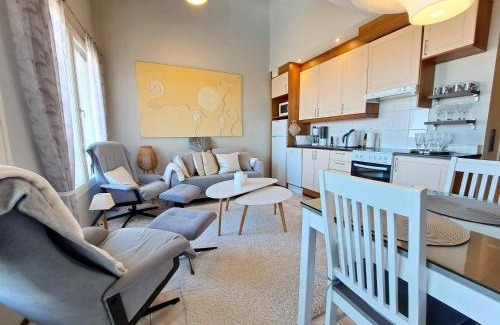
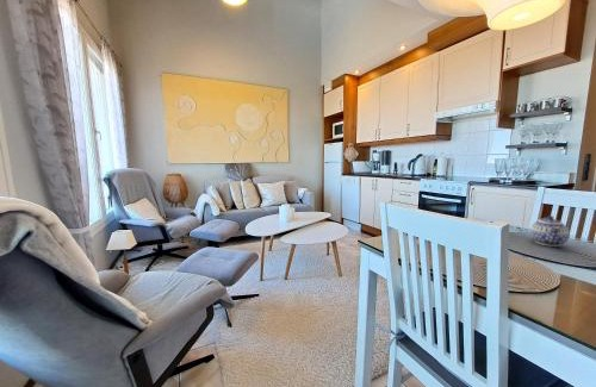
+ teapot (548, 230)
